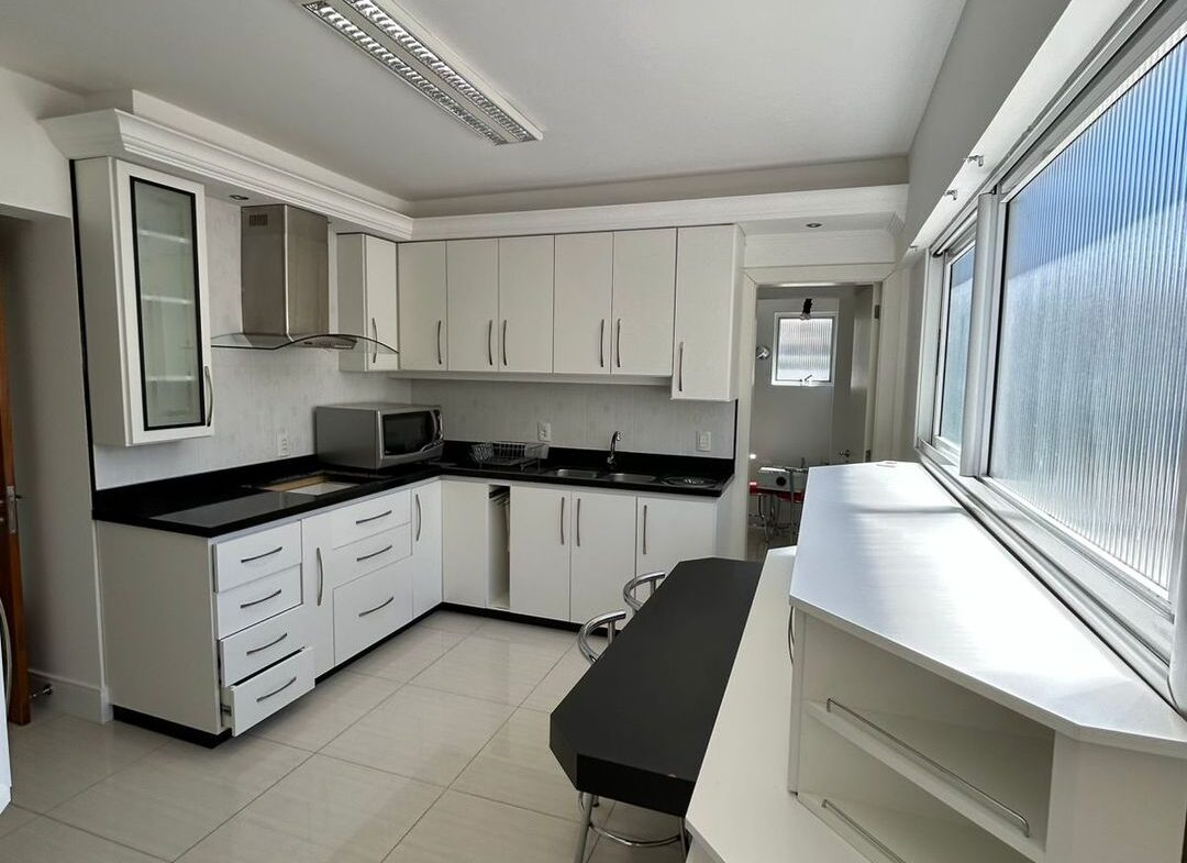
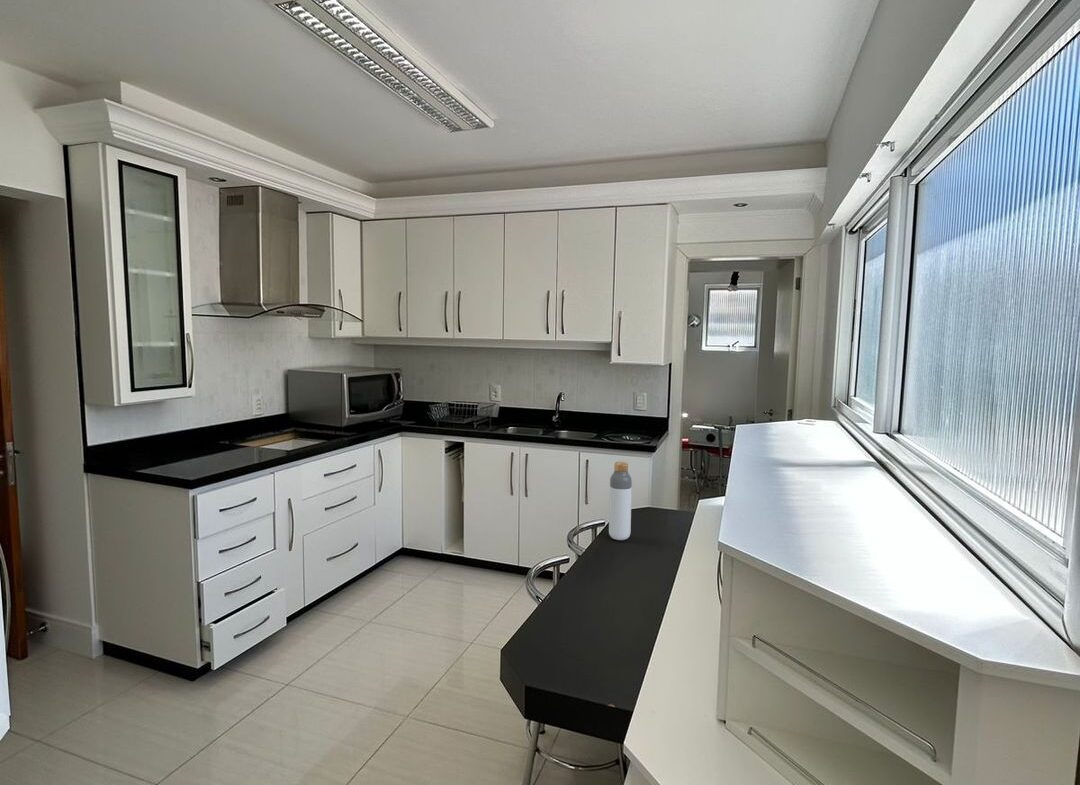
+ bottle (620, 500)
